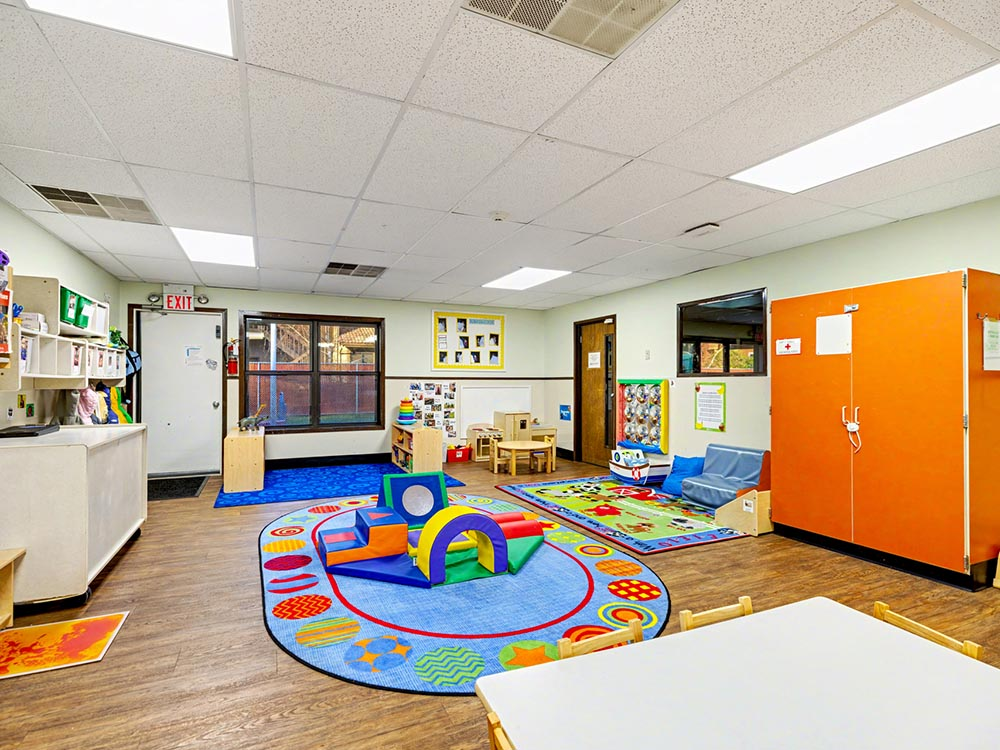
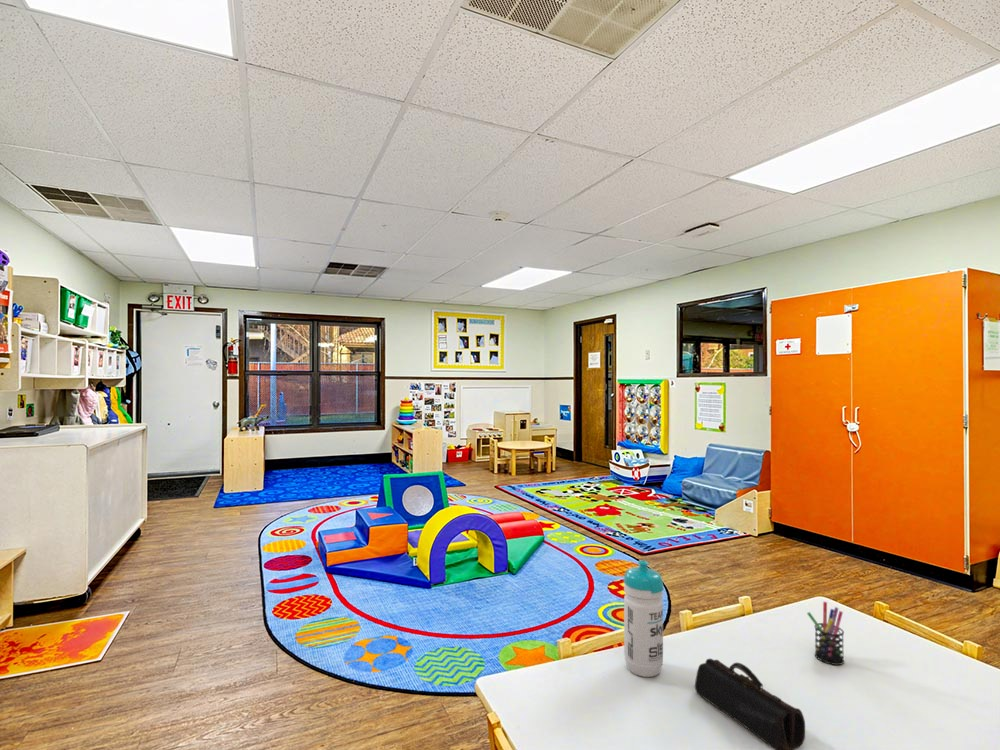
+ pencil case (746, 691)
+ water bottle (643, 614)
+ pen holder (825, 631)
